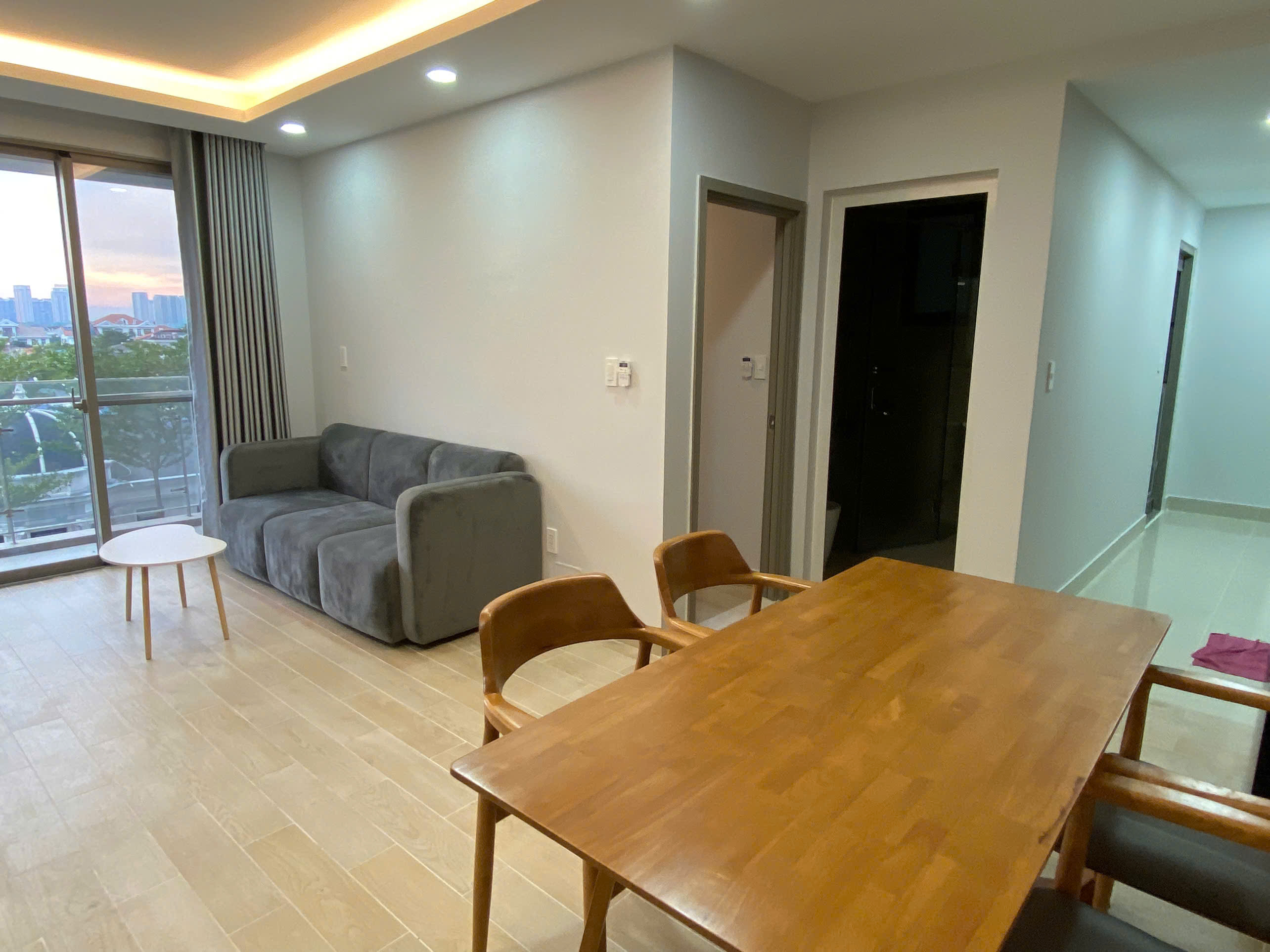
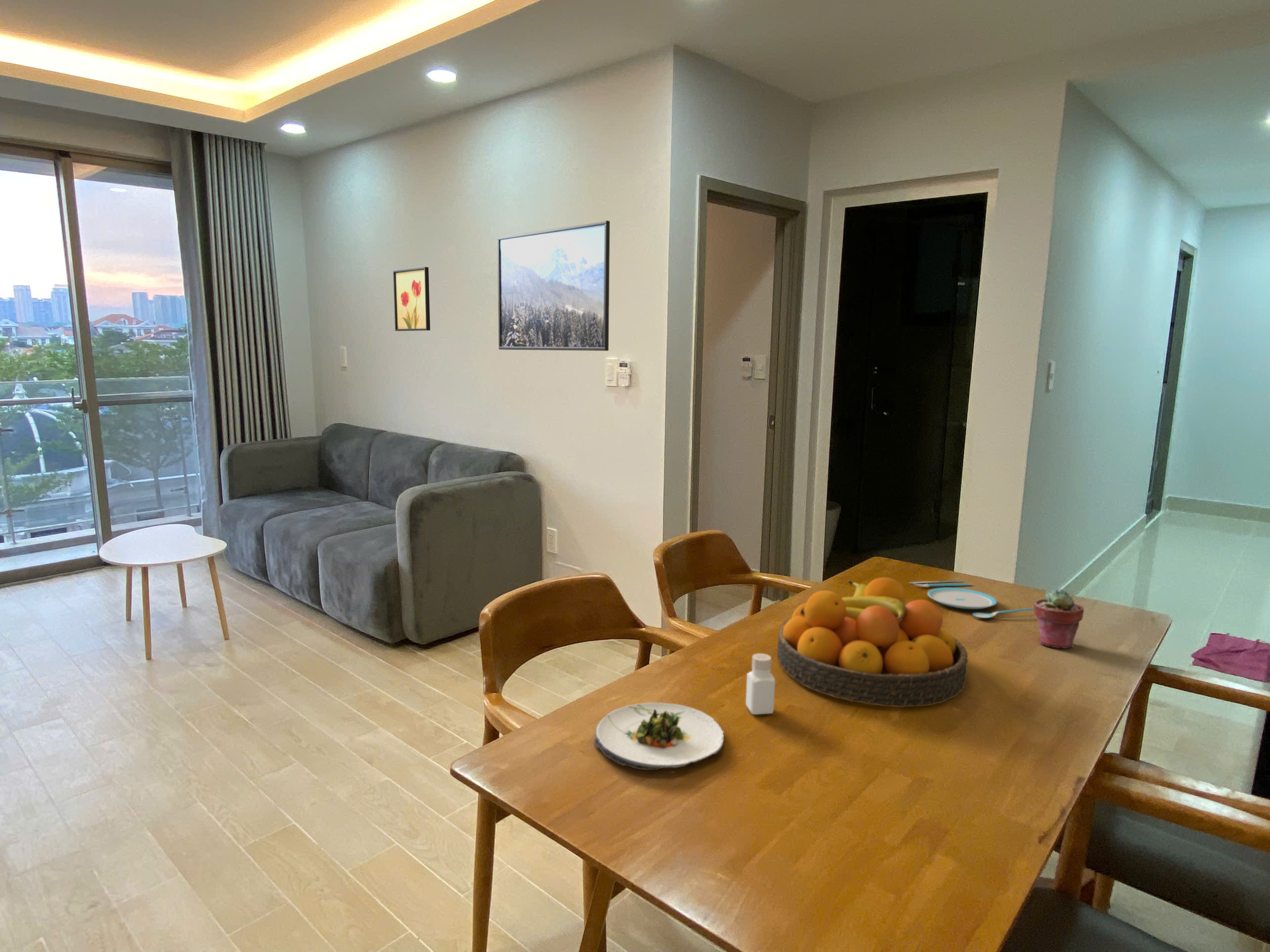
+ potted succulent (1057, 616)
+ salad plate (659, 726)
+ pepper shaker (761, 684)
+ wall art (412, 300)
+ fruit bowl (870, 628)
+ plate (964, 596)
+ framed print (549, 291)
